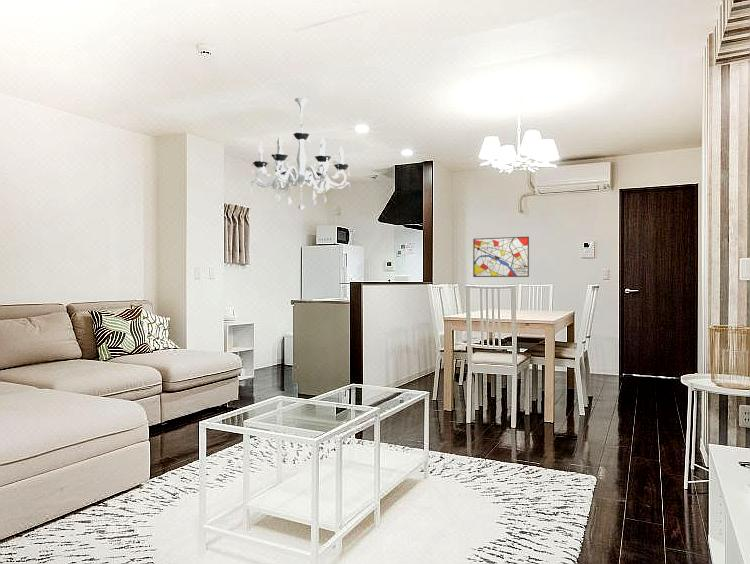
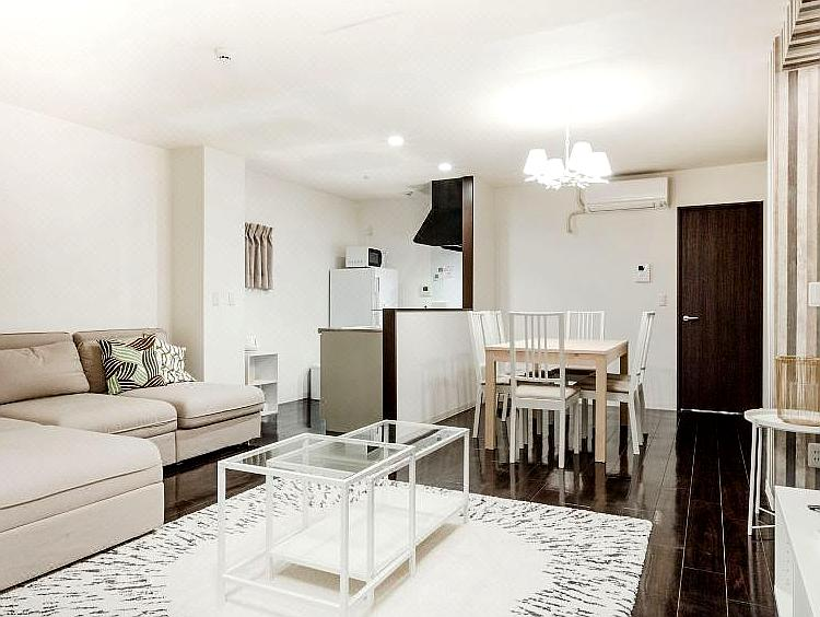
- wall art (500, 257)
- chandelier (301, 155)
